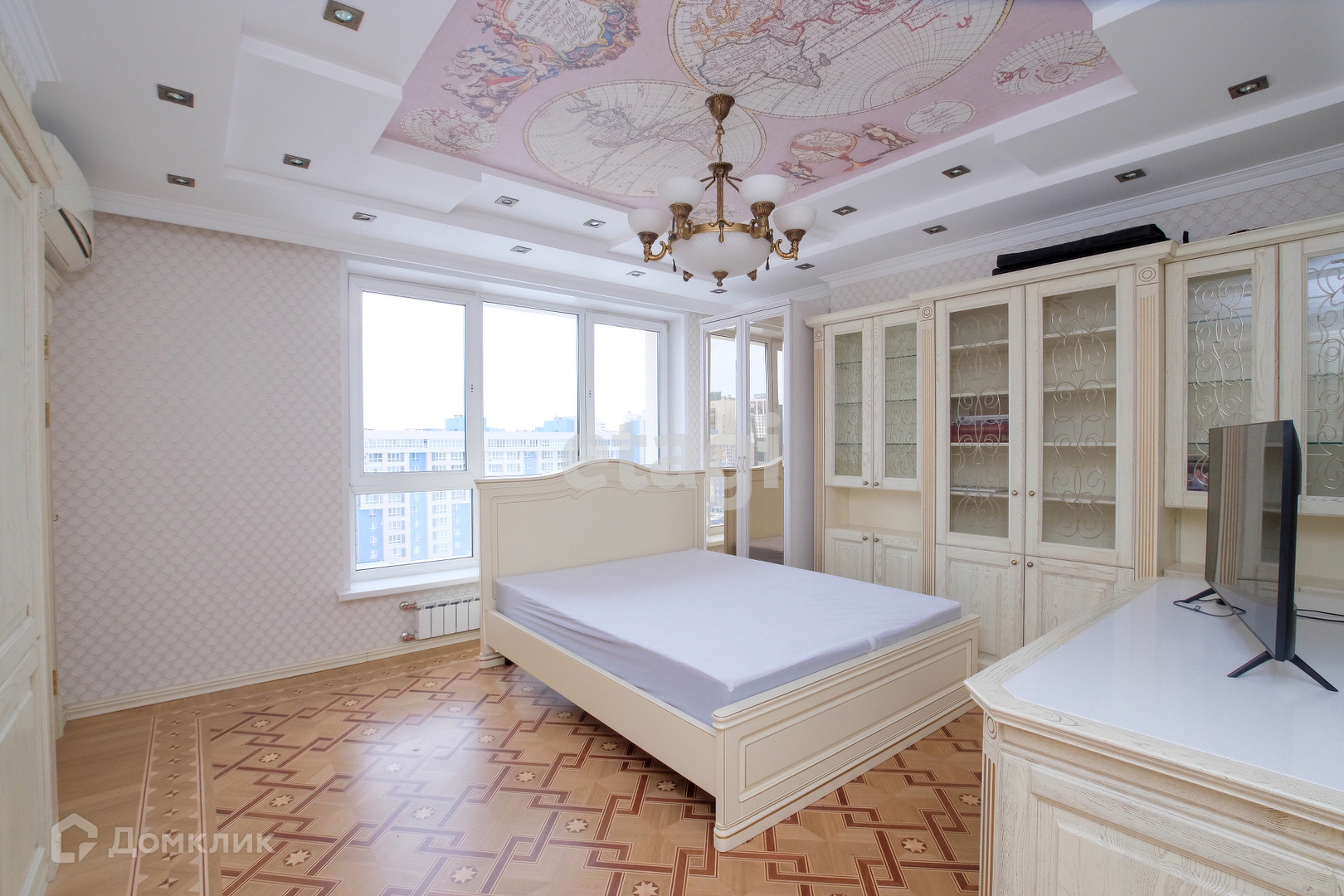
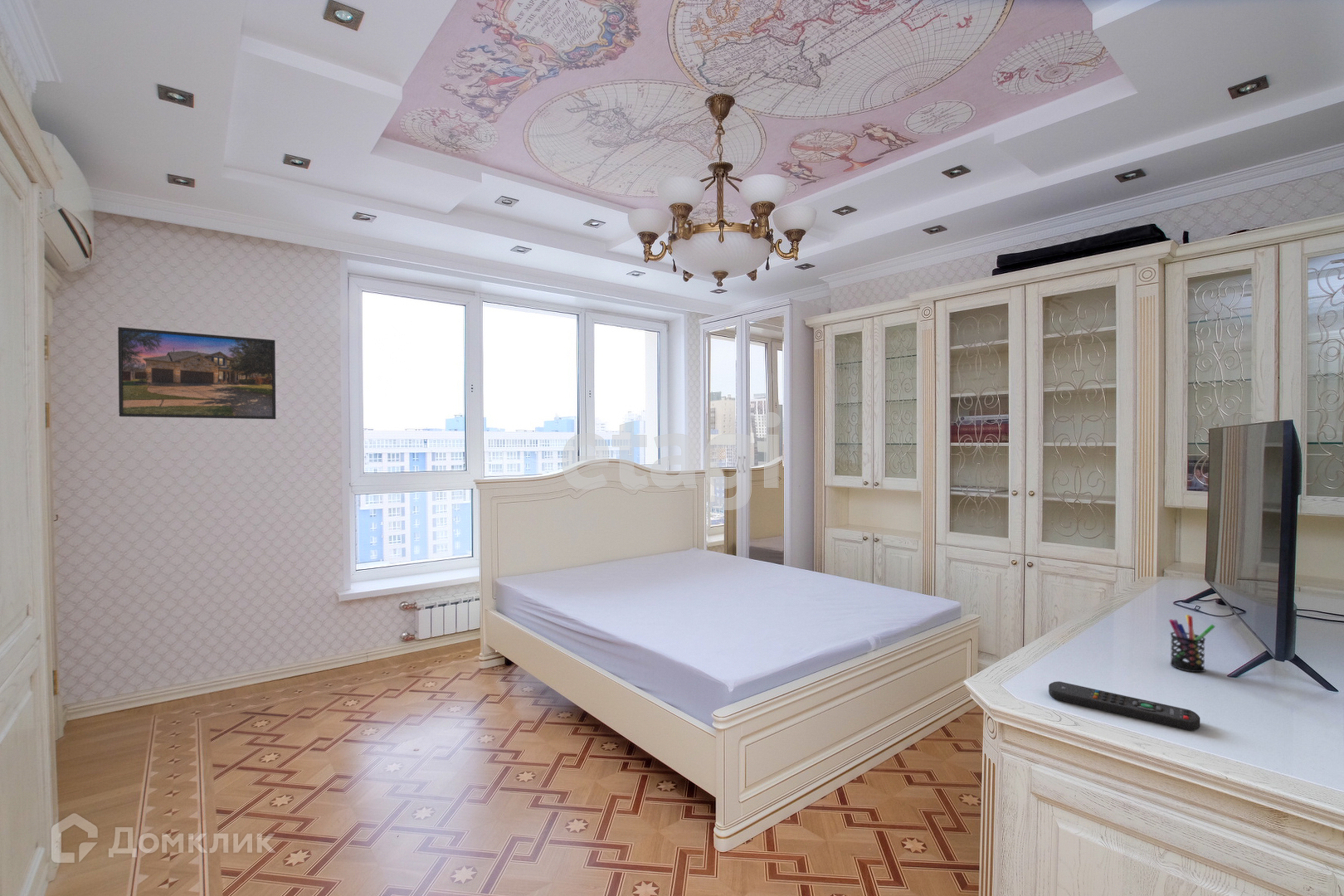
+ pen holder (1191, 640)
+ remote control (1119, 704)
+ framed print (202, 376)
